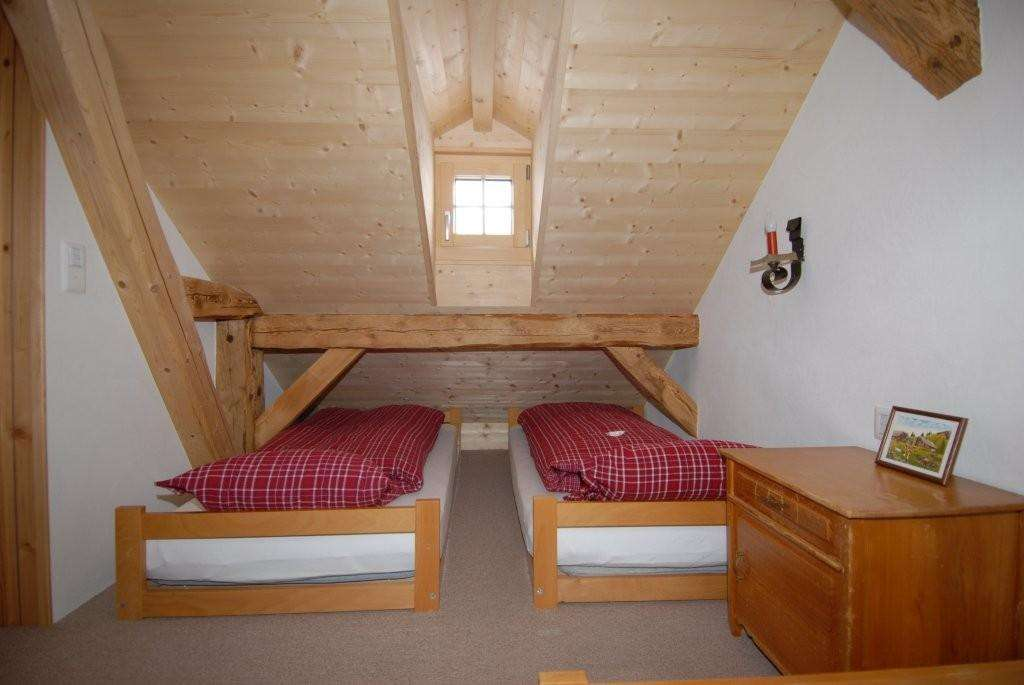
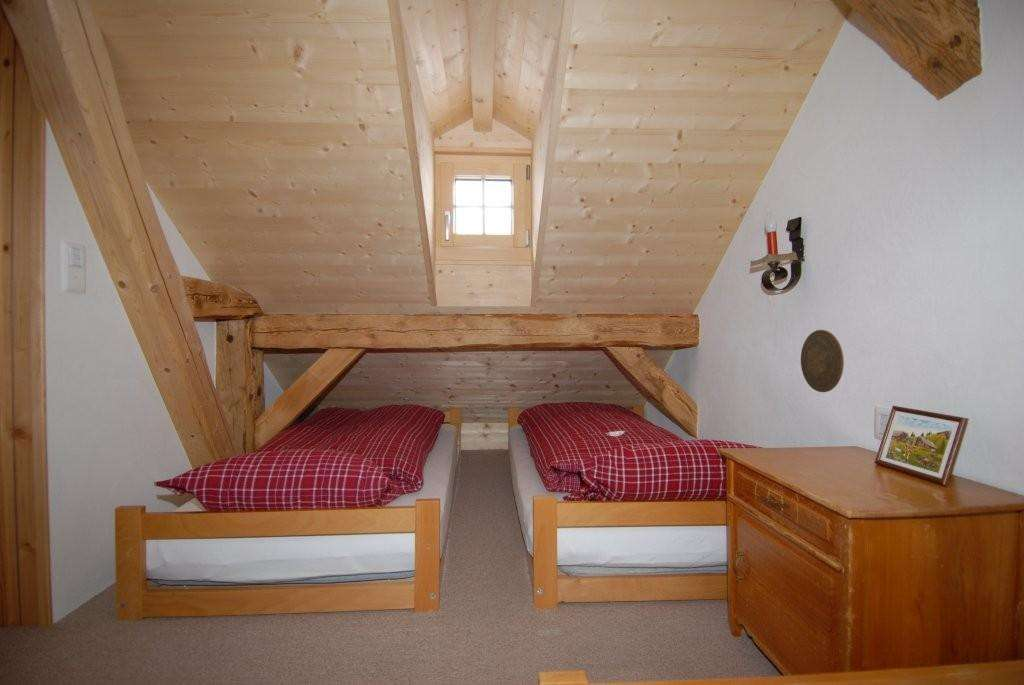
+ decorative plate (818, 360)
